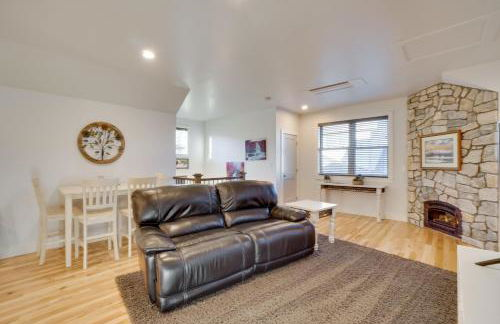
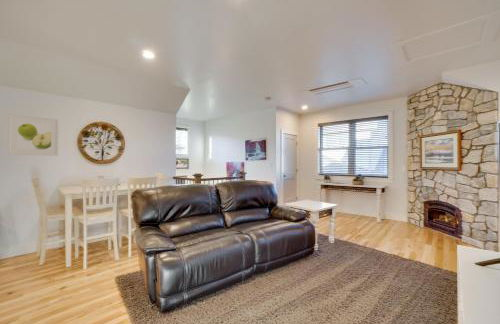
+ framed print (34, 136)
